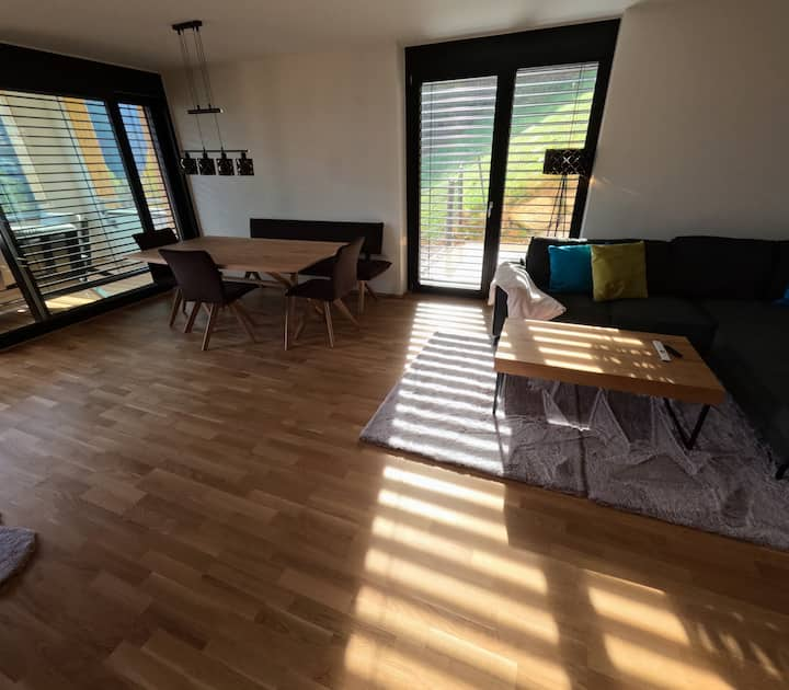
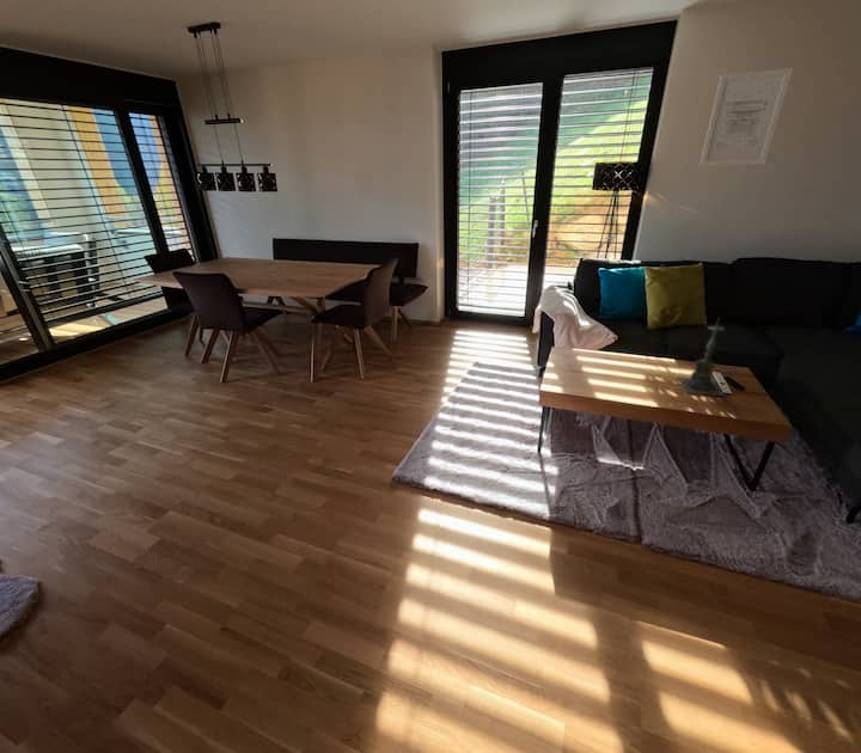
+ candle holder (709, 353)
+ wall art (743, 120)
